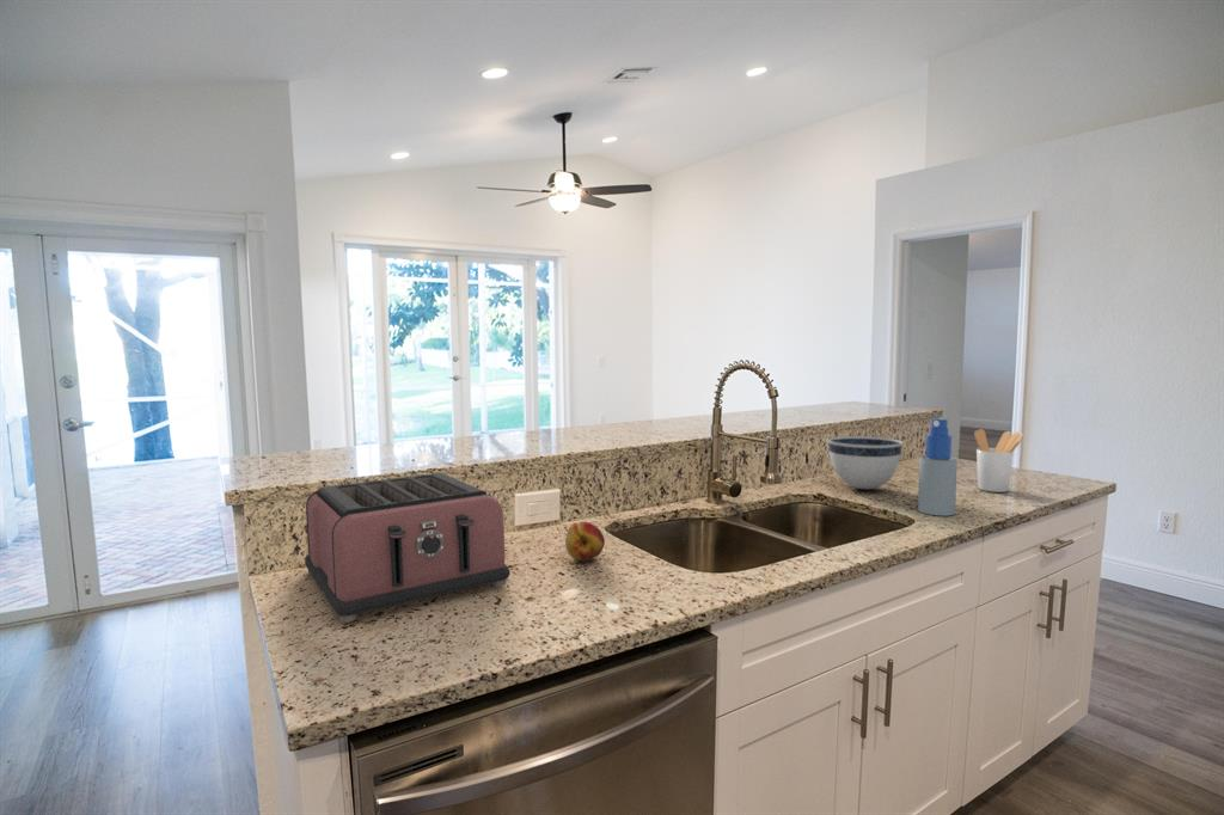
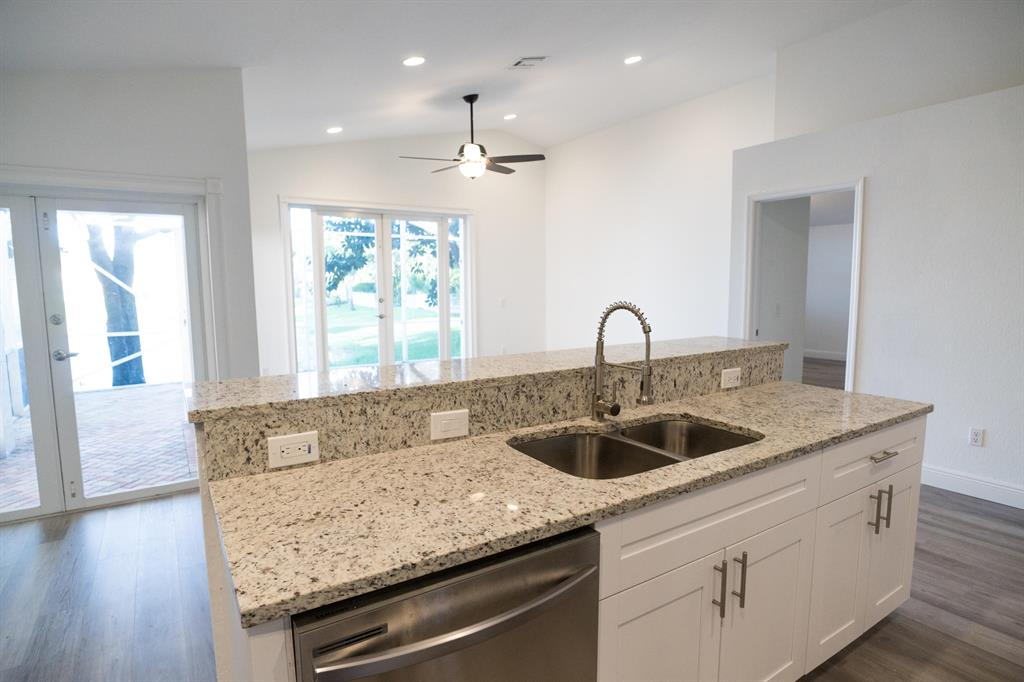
- fruit (585, 540)
- utensil holder (999, 459)
- bowl (863, 464)
- toaster (404, 535)
- spray bottle (937, 465)
